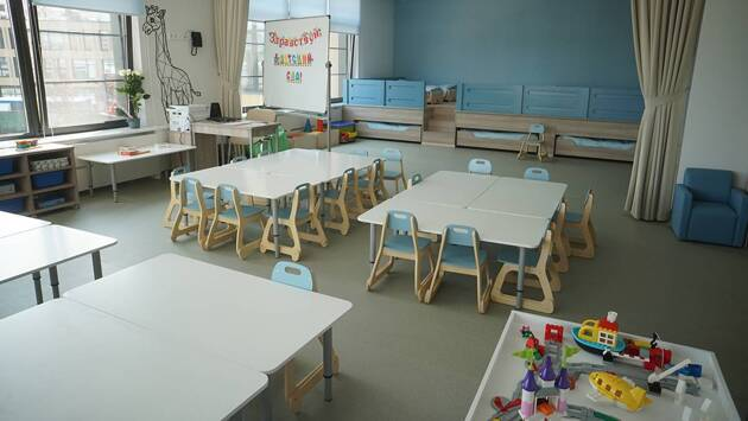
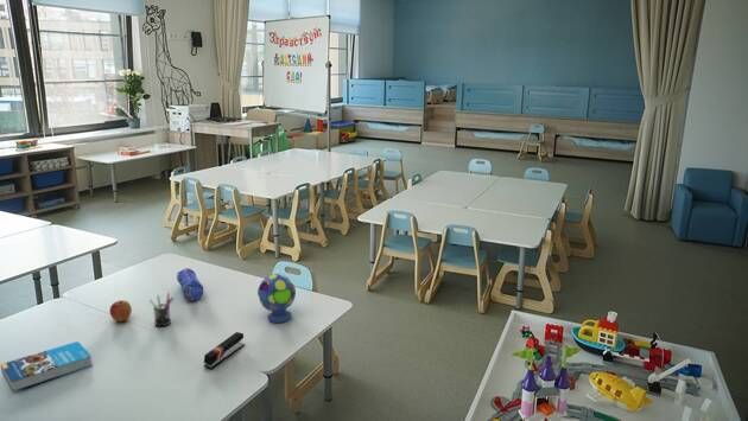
+ book (46, 364)
+ pen holder (161, 308)
+ apple (120, 311)
+ pencil case (189, 282)
+ stapler (224, 349)
+ toy ball (275, 294)
